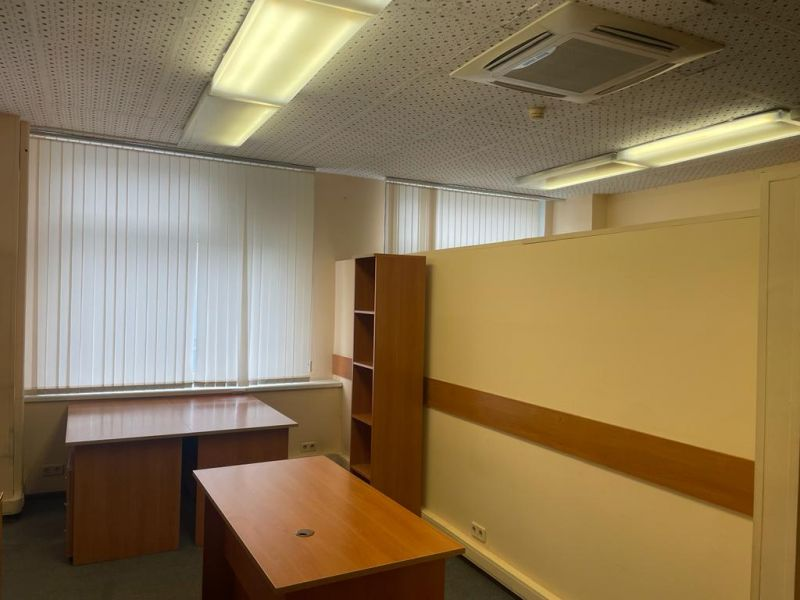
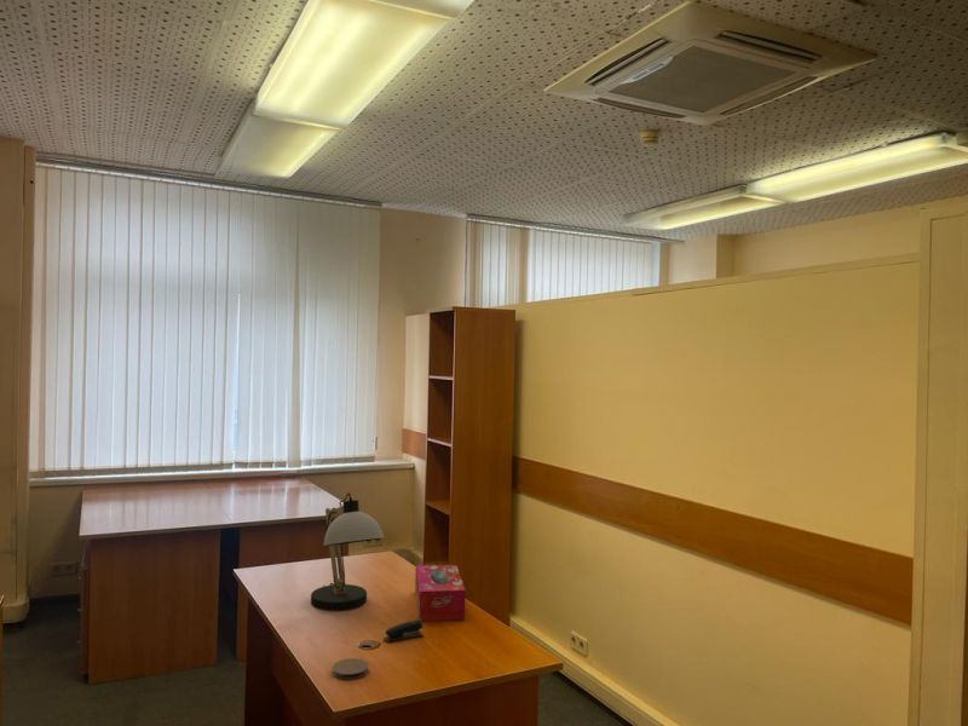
+ tissue box (438, 590)
+ desk lamp (341, 547)
+ stapler (403, 629)
+ coaster (350, 668)
